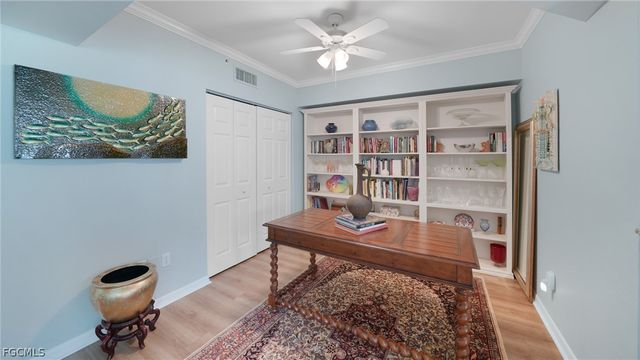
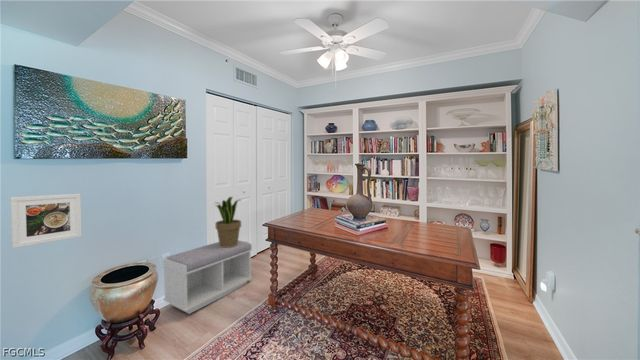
+ bench (212, 270)
+ potted plant (227, 220)
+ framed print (48, 218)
